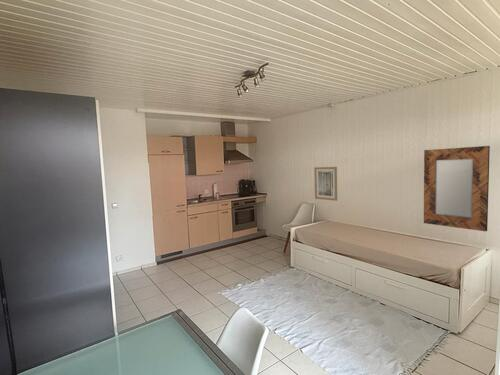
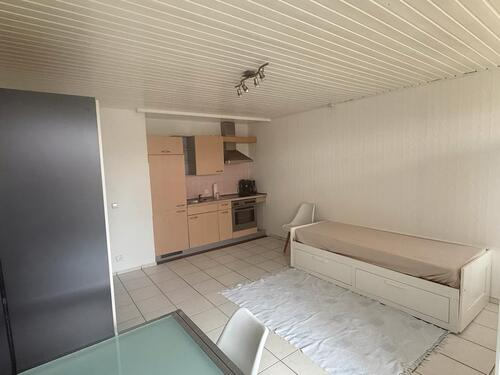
- home mirror (453, 187)
- wall art (325, 183)
